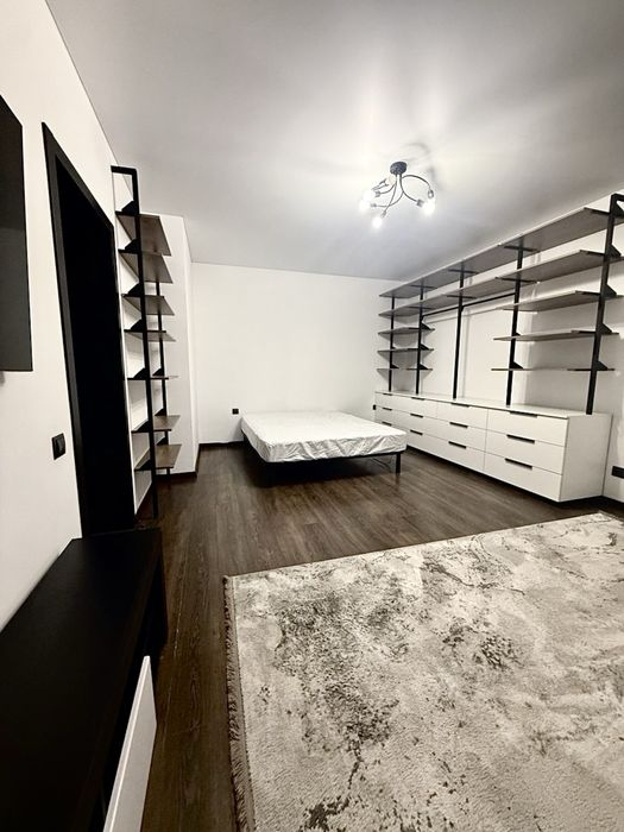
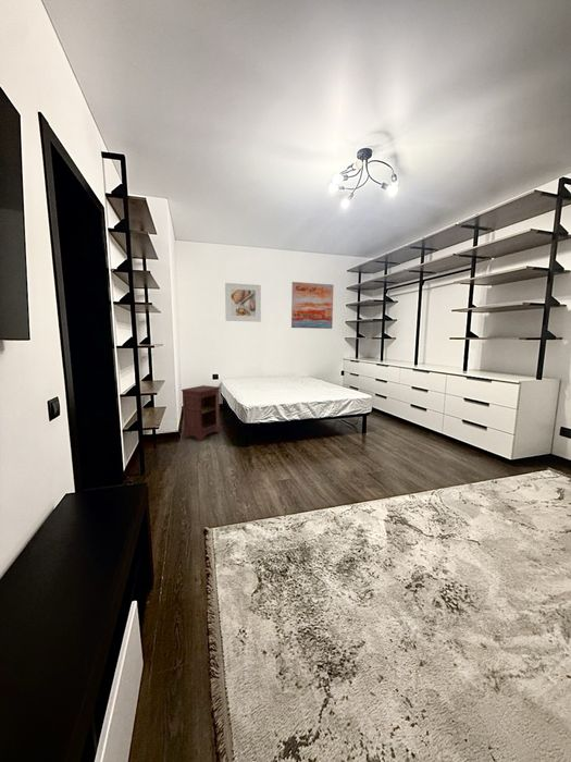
+ nightstand (207, 413)
+ wall art (312, 306)
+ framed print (243, 303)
